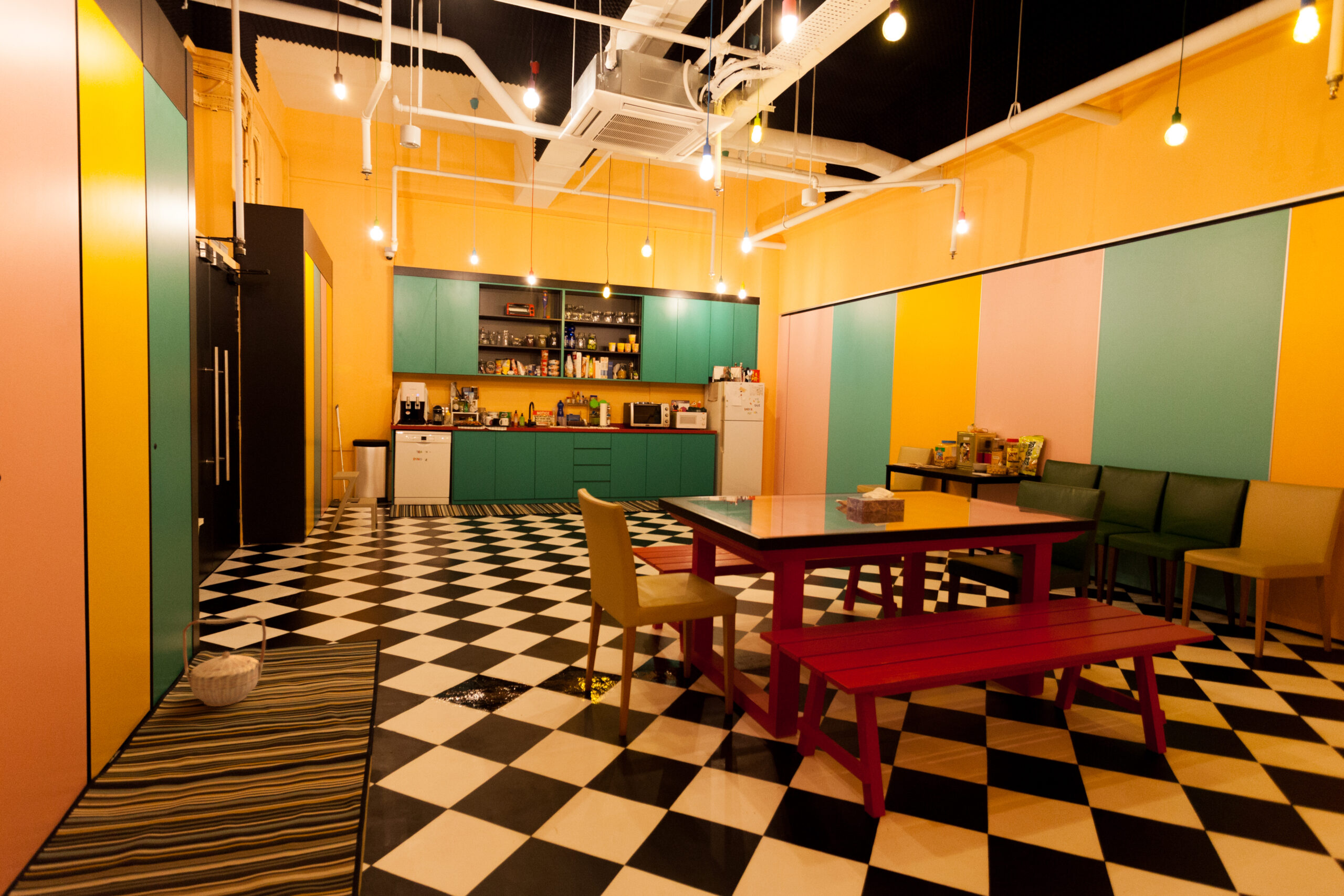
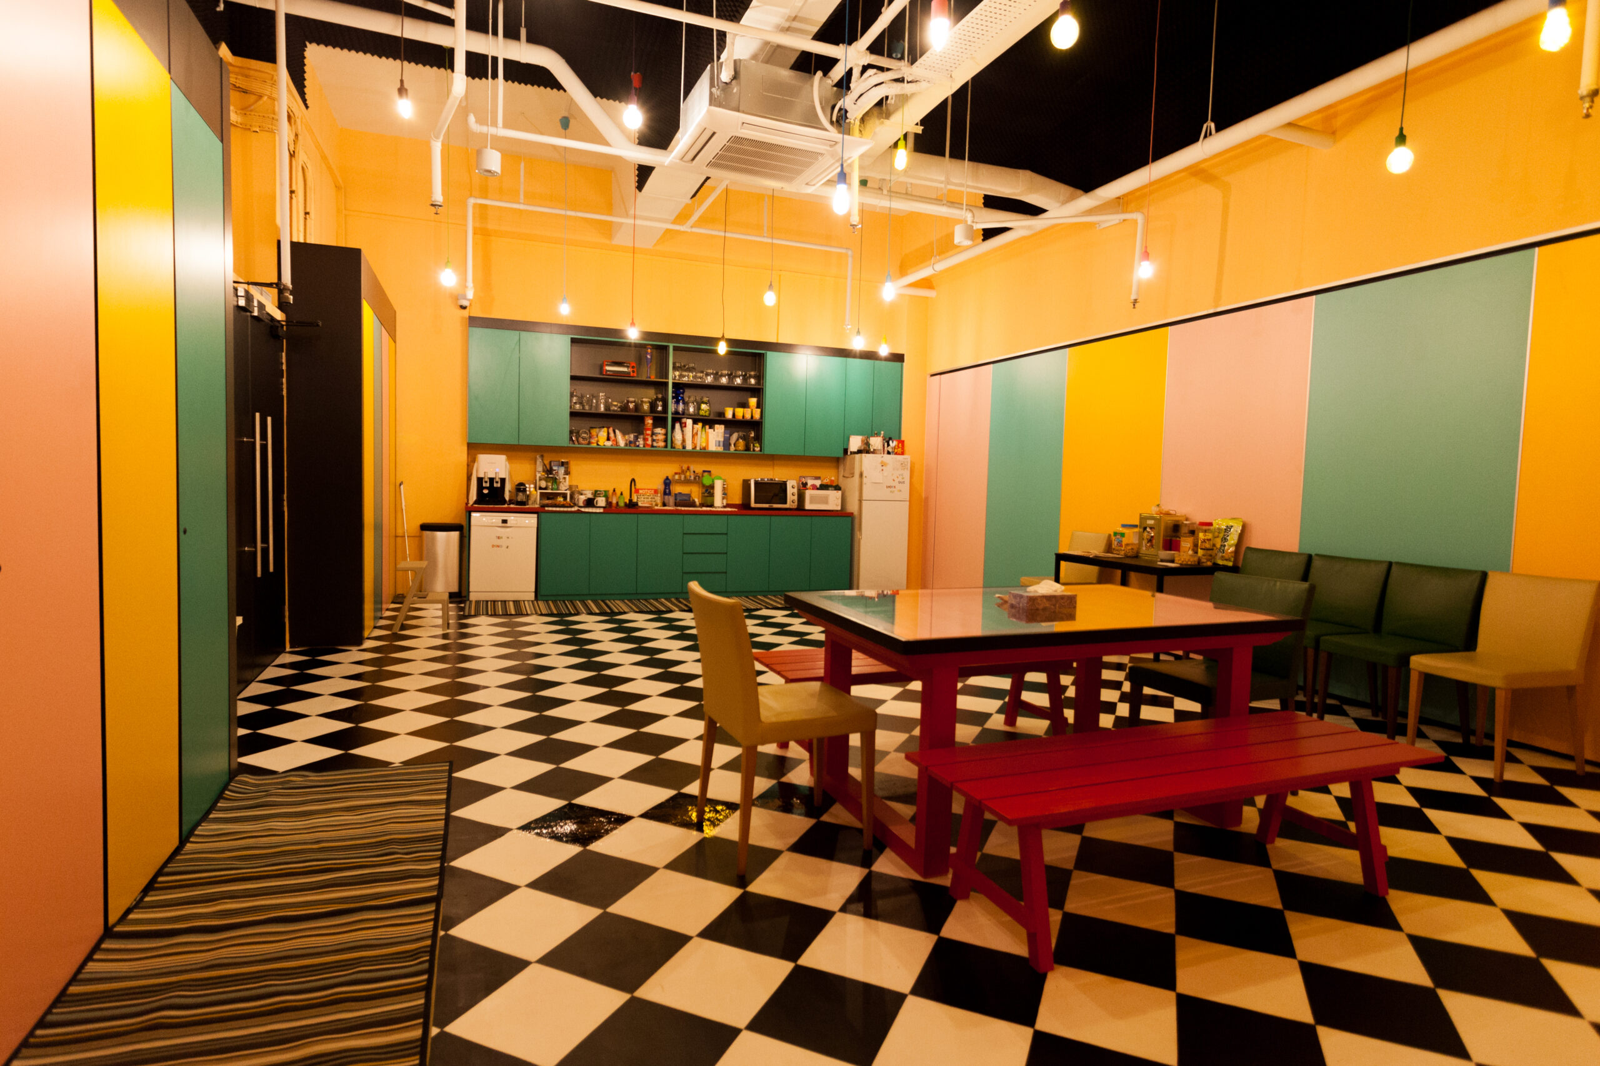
- basket (225, 657)
